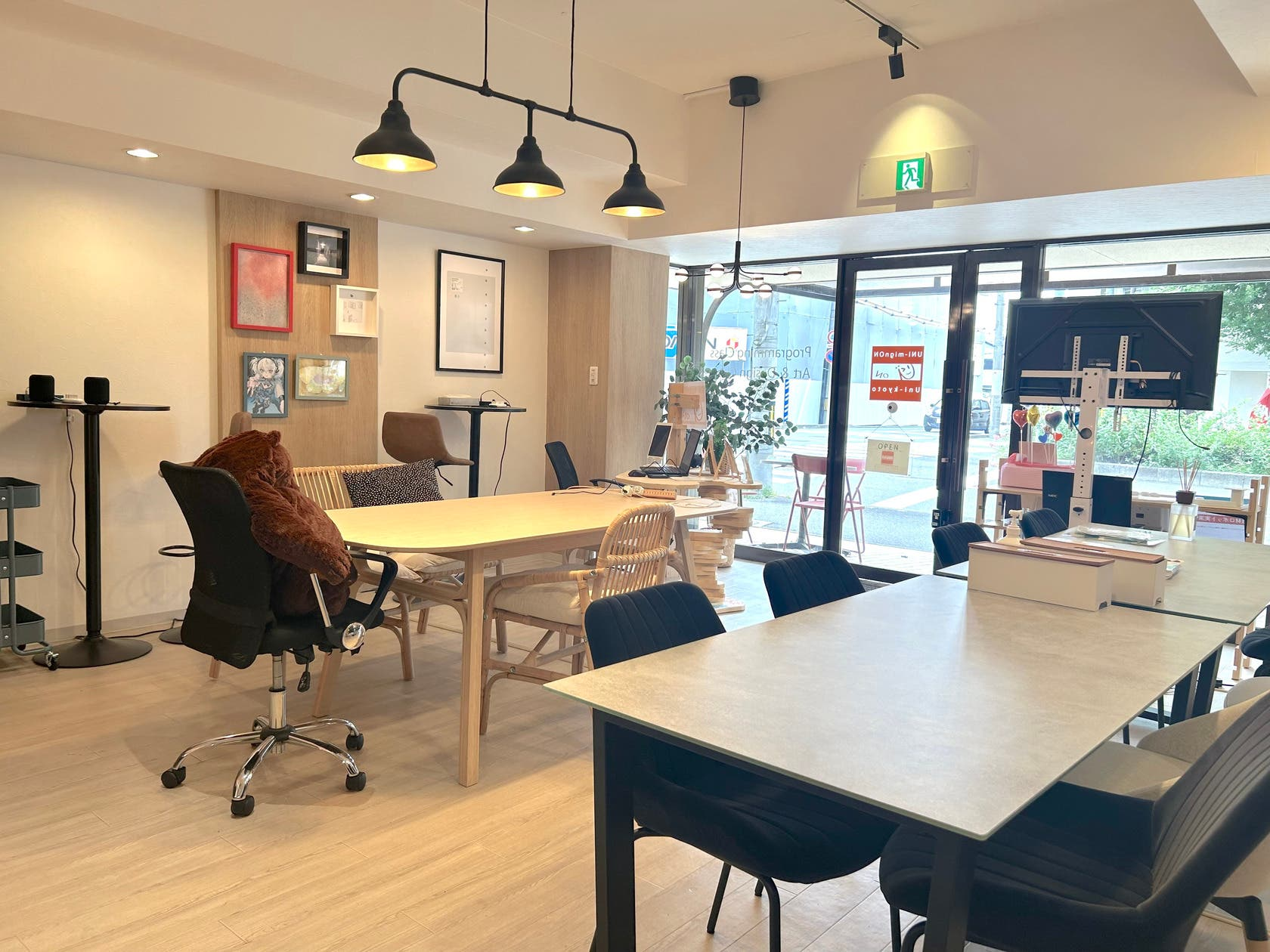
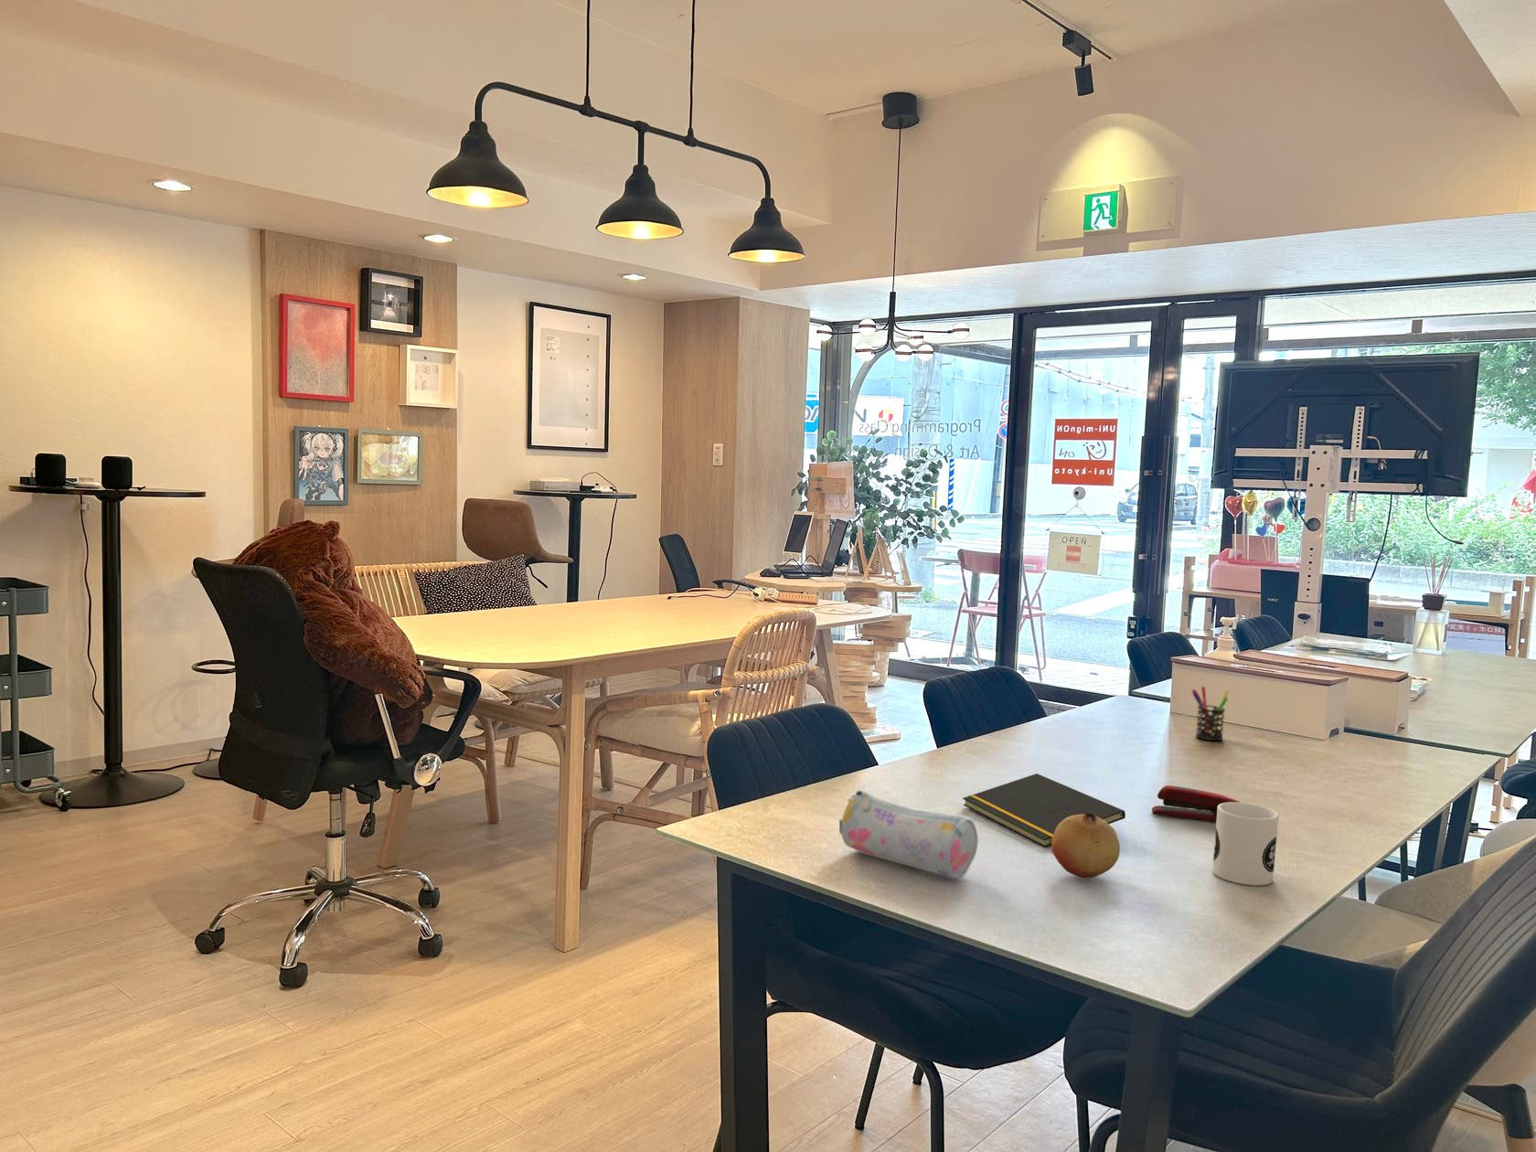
+ stapler (1201, 803)
+ mug (1247, 840)
+ notepad (1040, 807)
+ pencil case (908, 833)
+ fruit (1085, 841)
+ pen holder (1212, 713)
